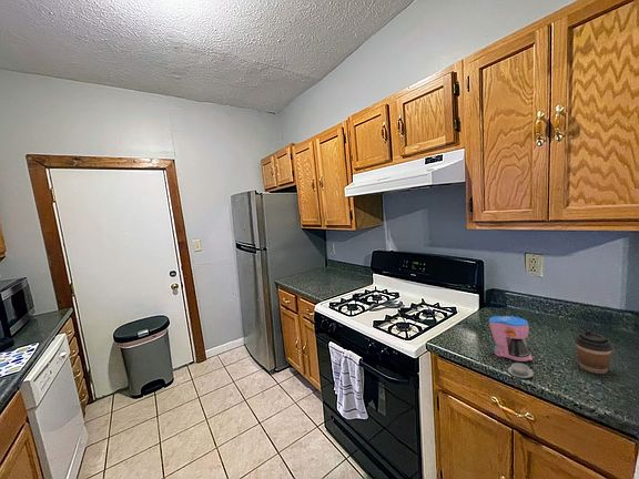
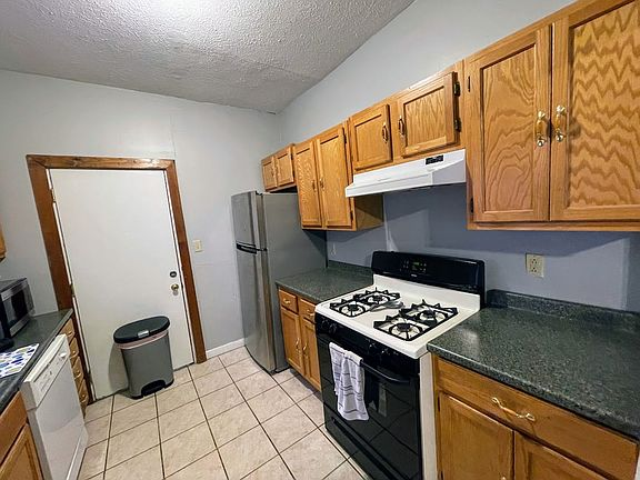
- coffee maker (511, 339)
- coffee cup (592, 350)
